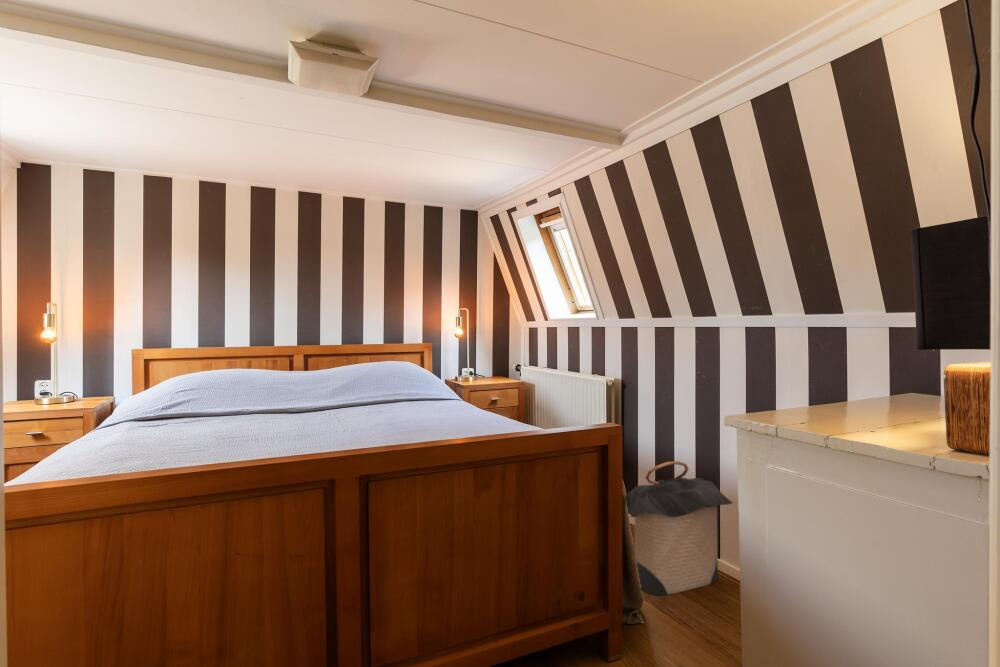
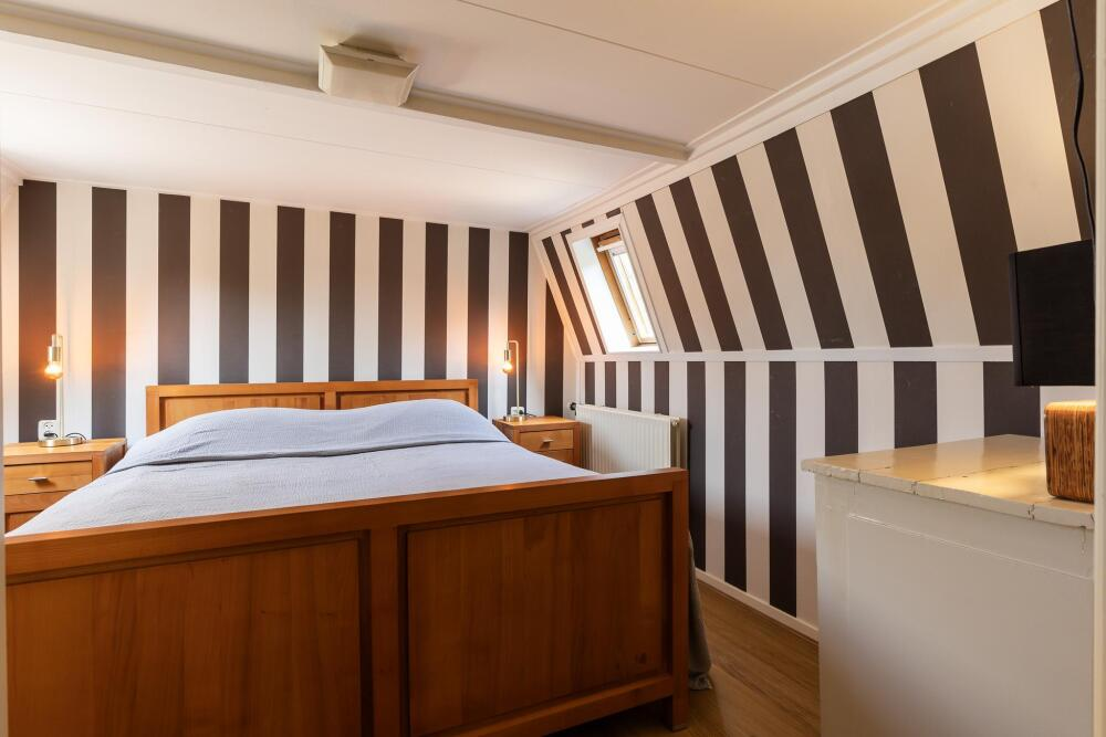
- laundry hamper (675, 517)
